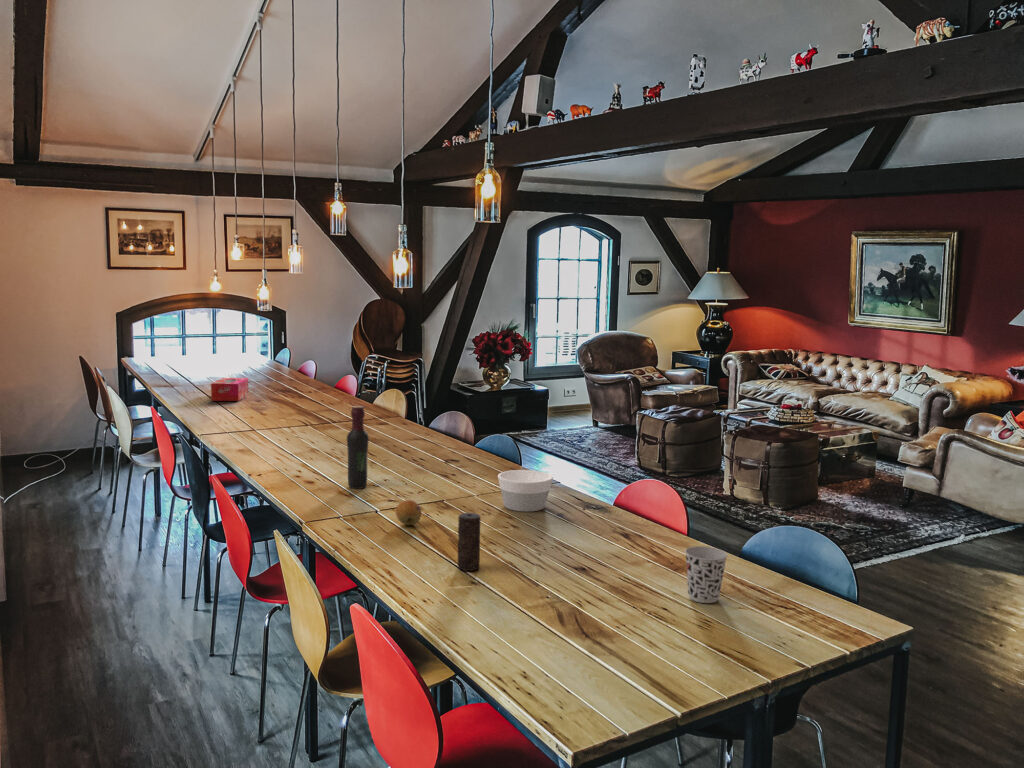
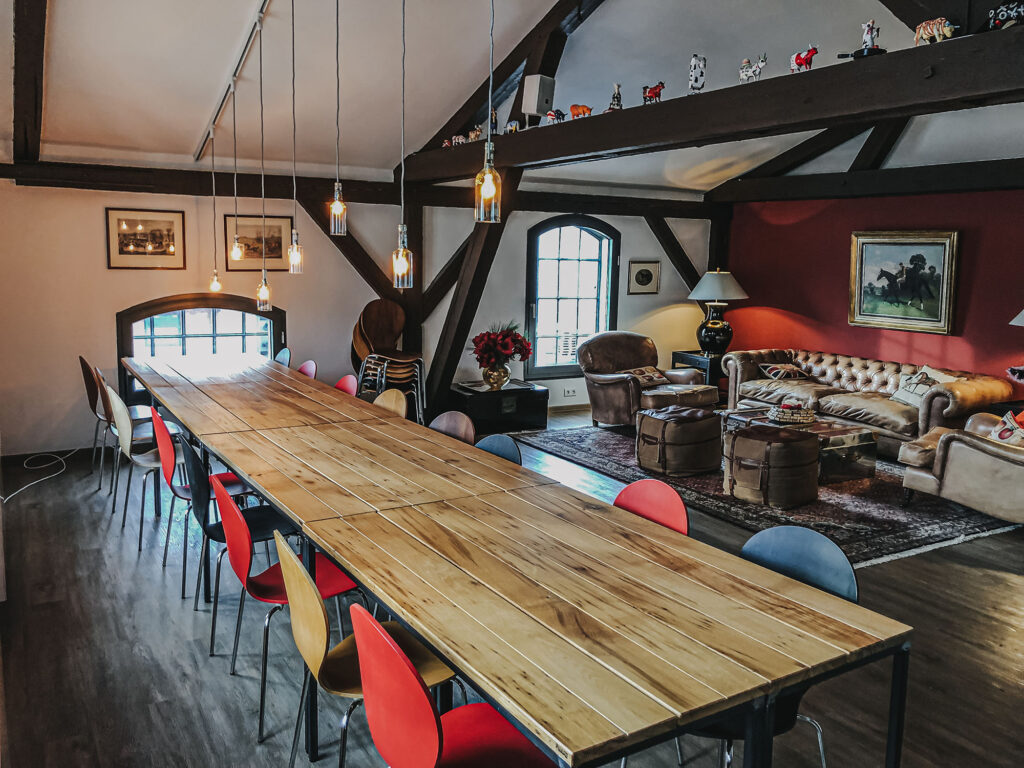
- candle (469, 541)
- tissue box (230, 389)
- wine bottle (357, 447)
- cup (704, 575)
- bowl (524, 491)
- fruit (408, 512)
